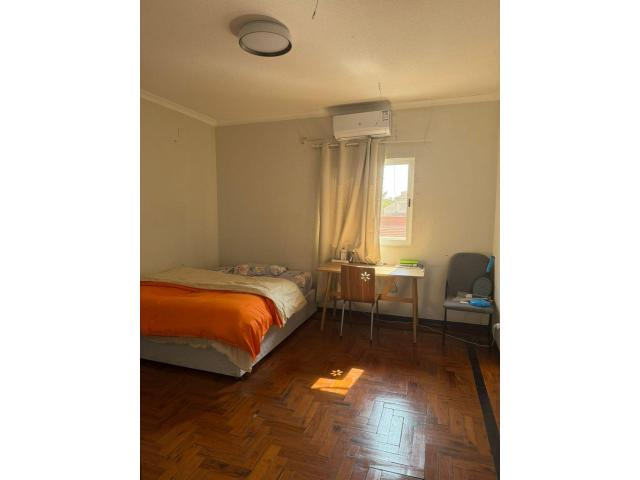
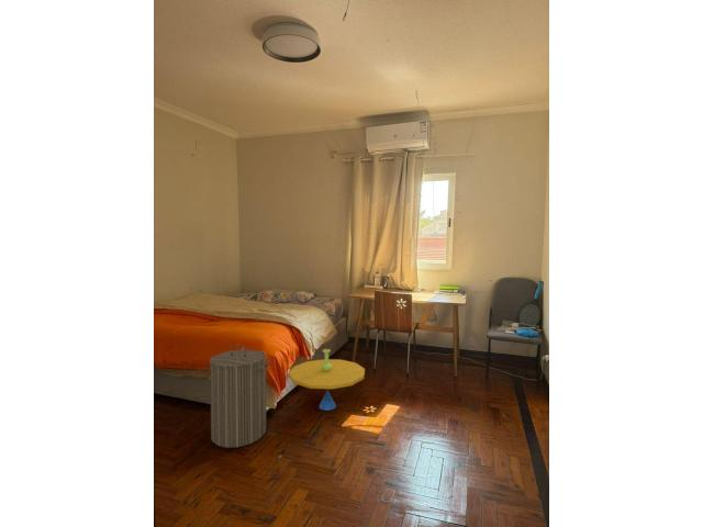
+ laundry hamper (238, 389)
+ side table (327, 378)
